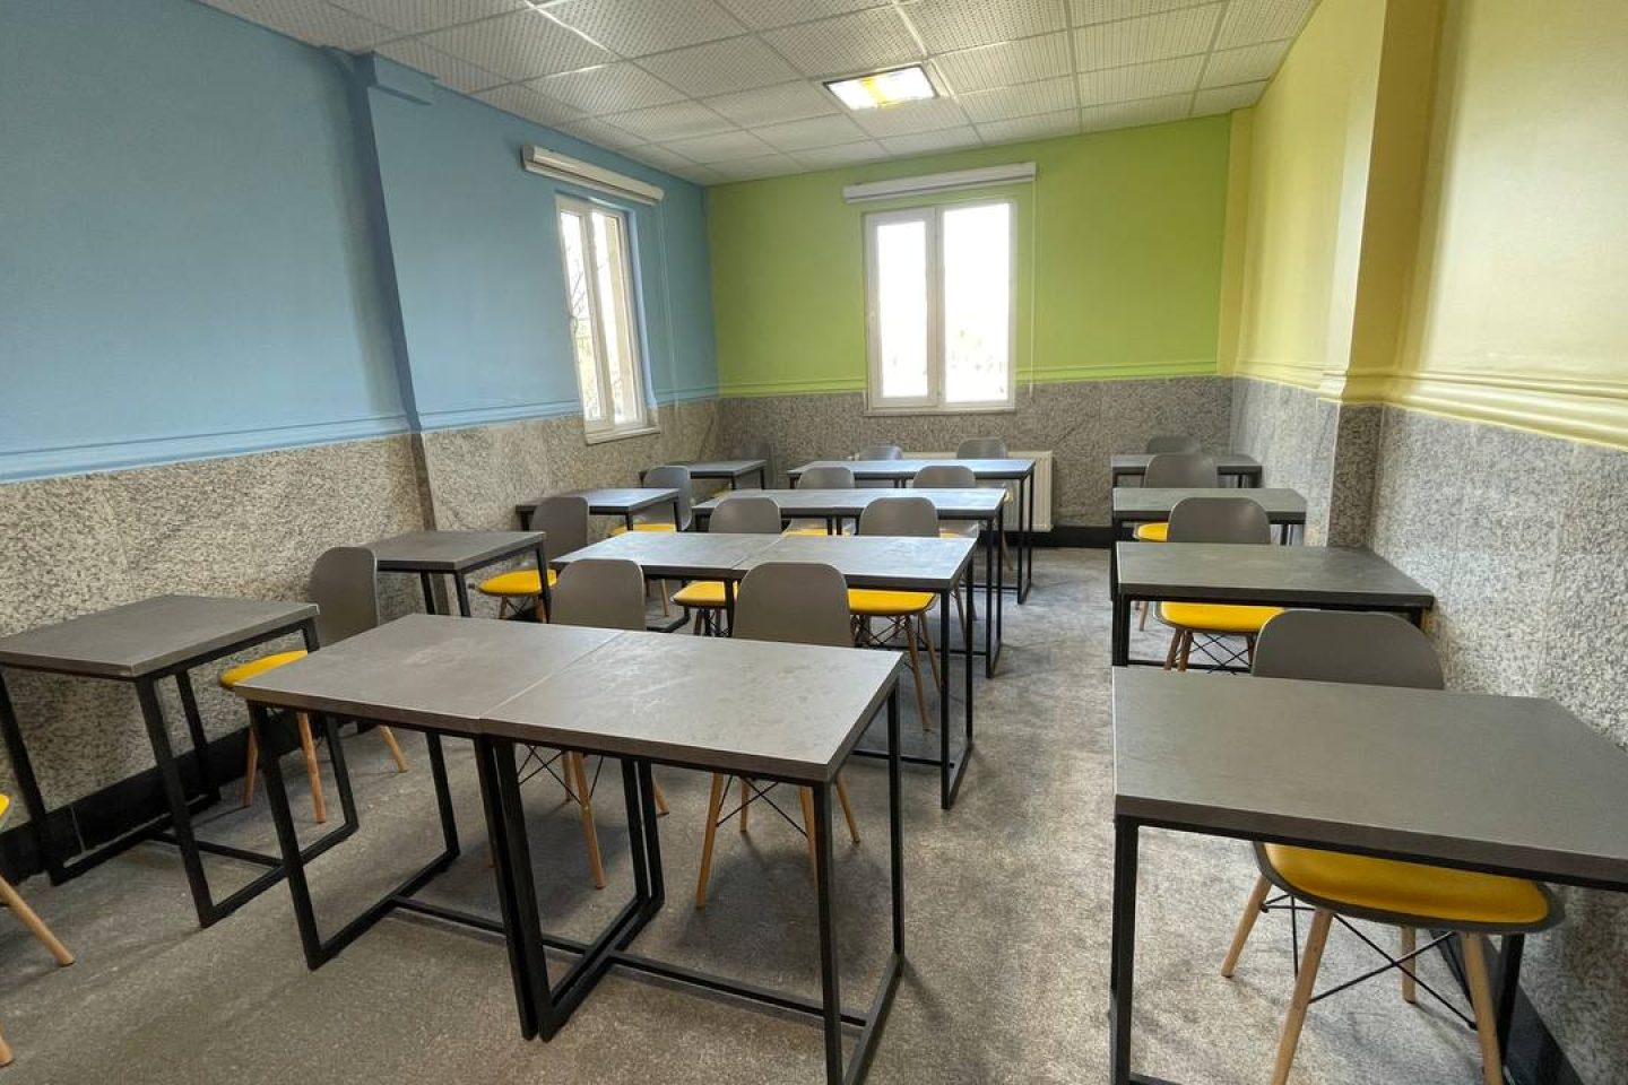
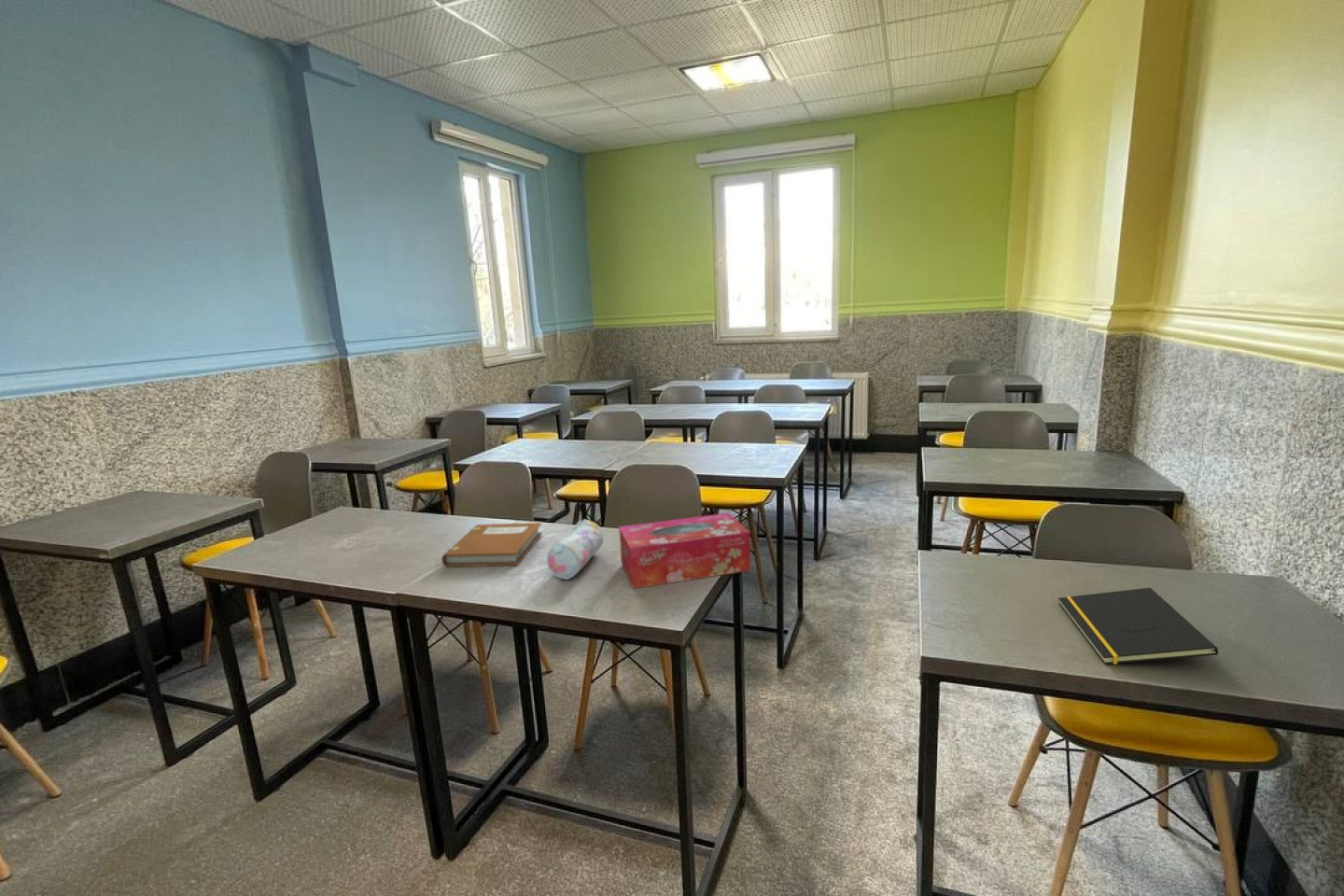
+ tissue box (683, 548)
+ notepad (1129, 623)
+ notebook (495, 542)
+ pencil case (576, 547)
